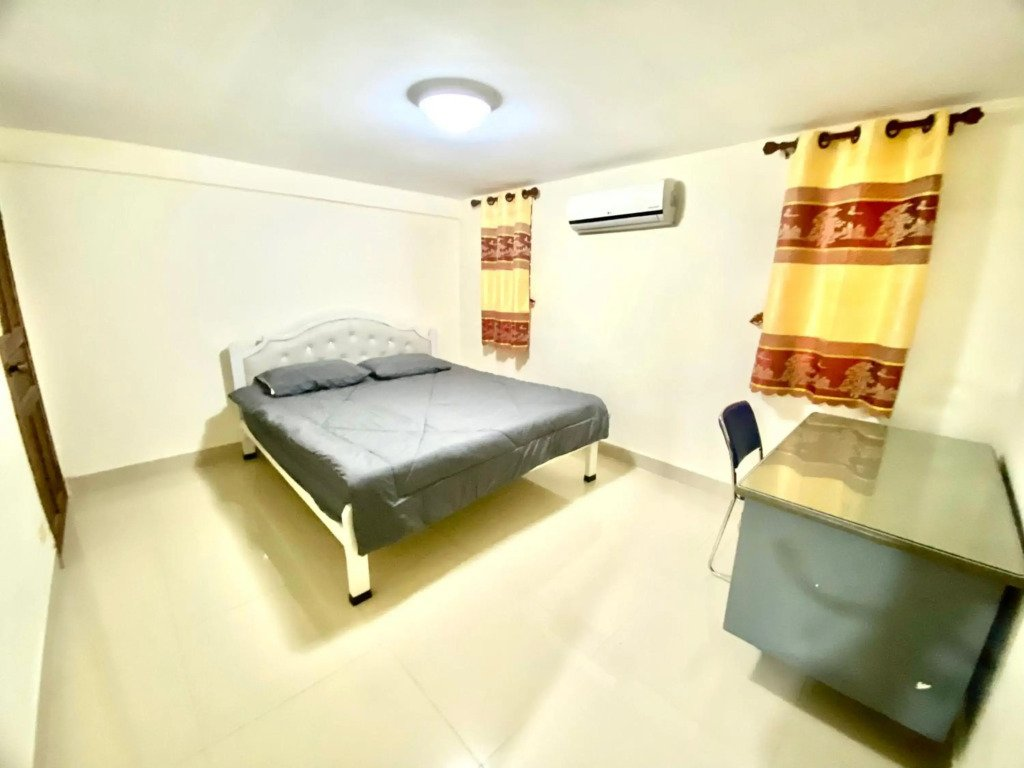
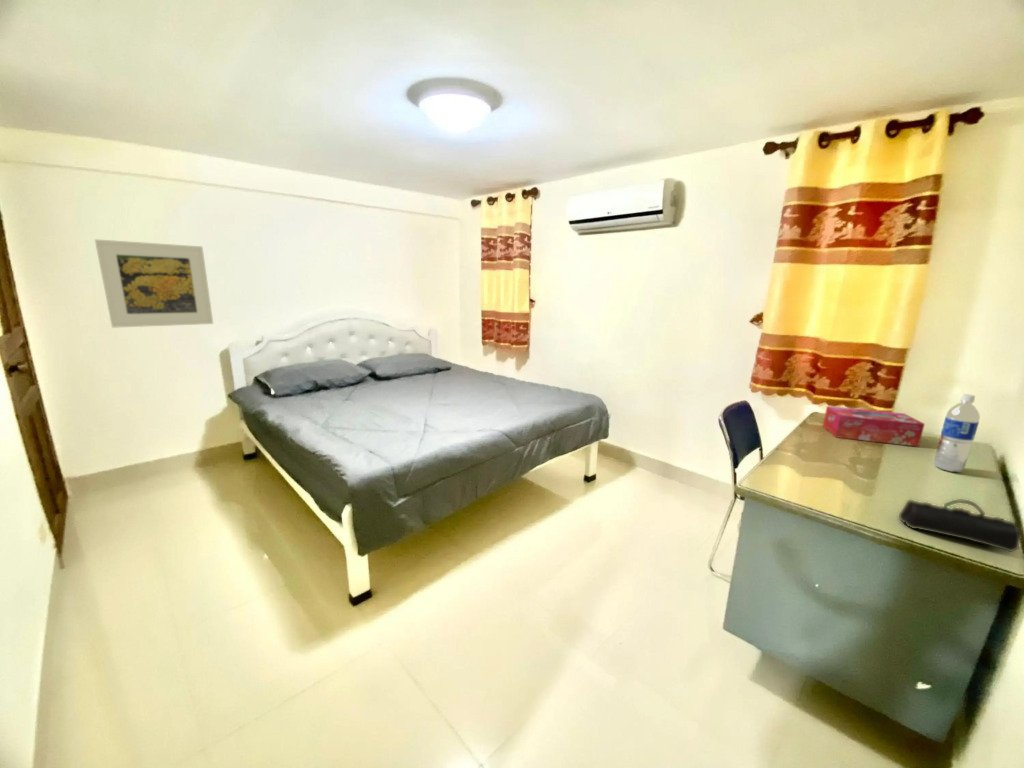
+ pencil case (958, 517)
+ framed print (159, 285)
+ tissue box (870, 425)
+ water bottle (958, 432)
